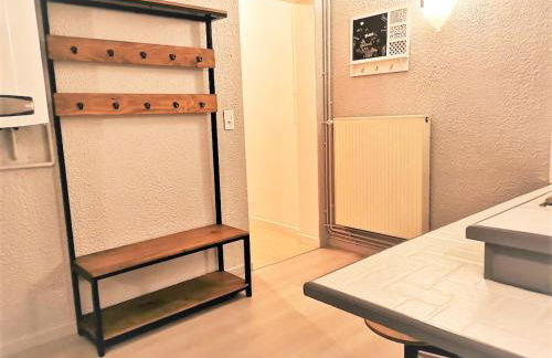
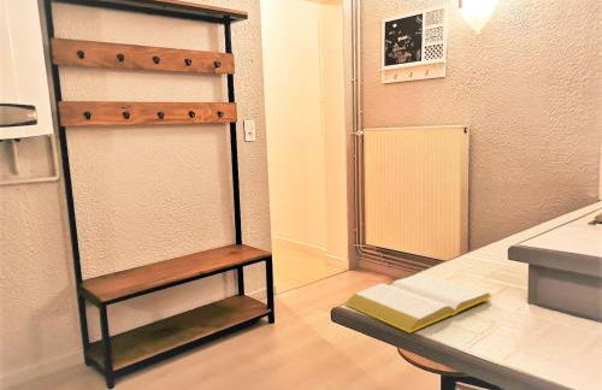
+ notepad (418, 296)
